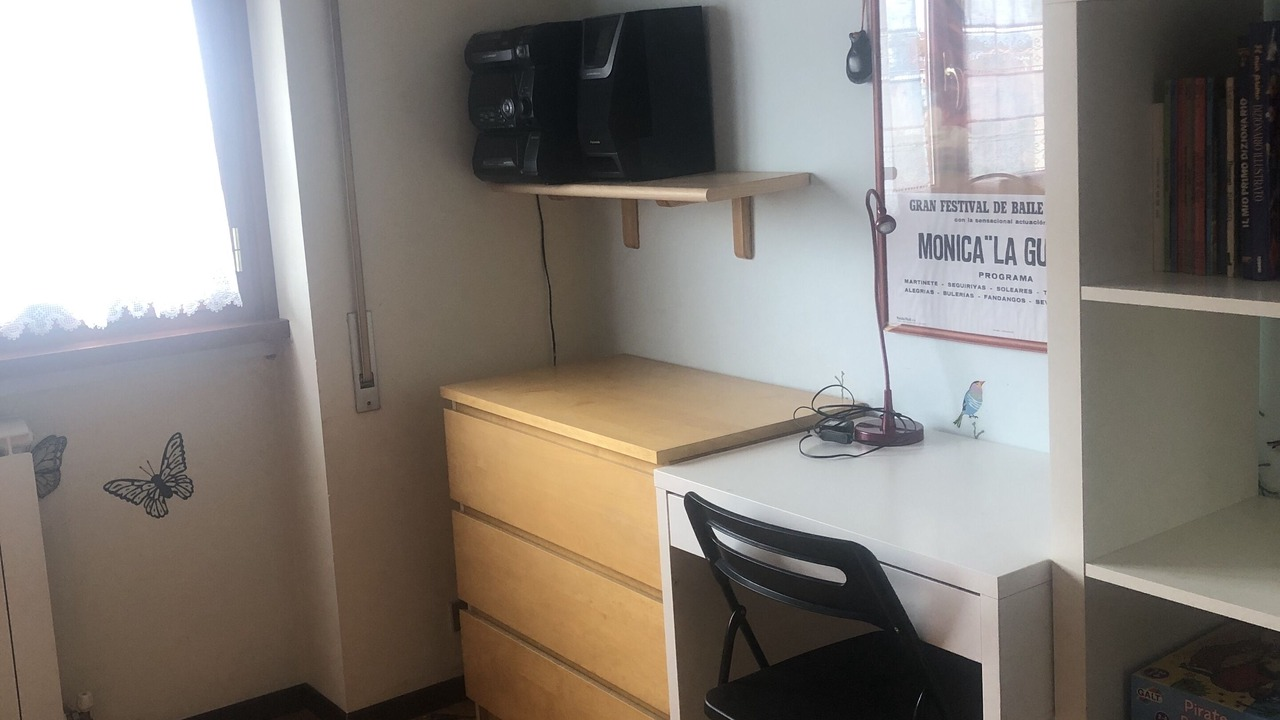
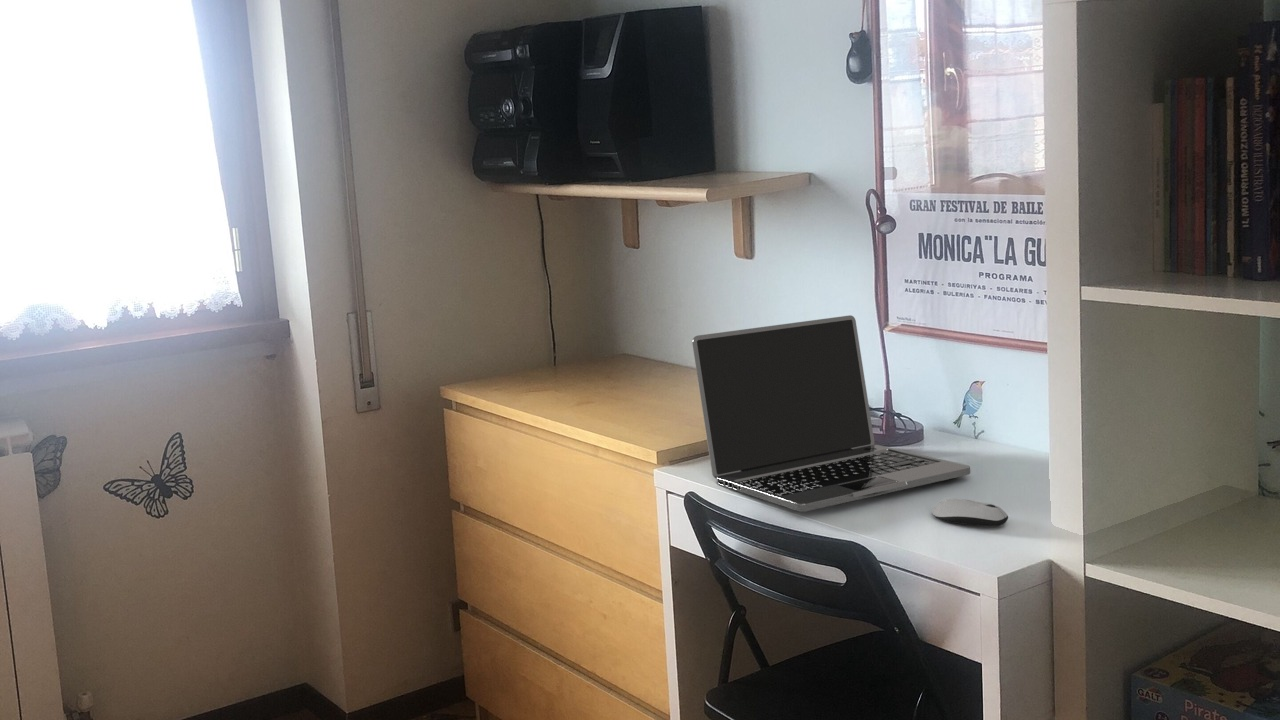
+ computer mouse (969, 510)
+ laptop (830, 404)
